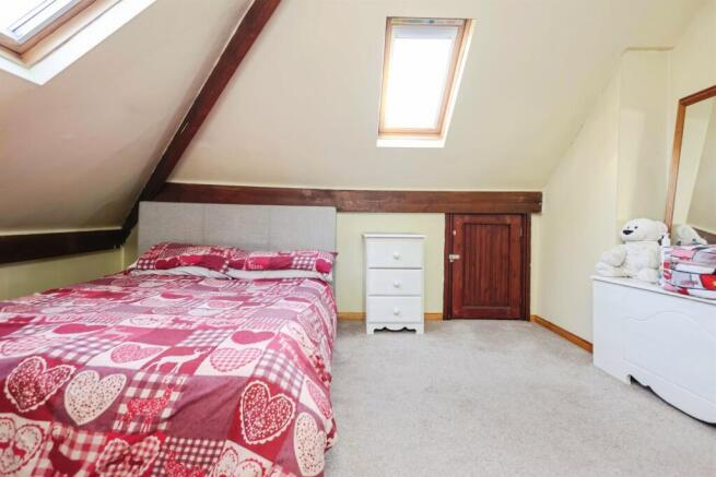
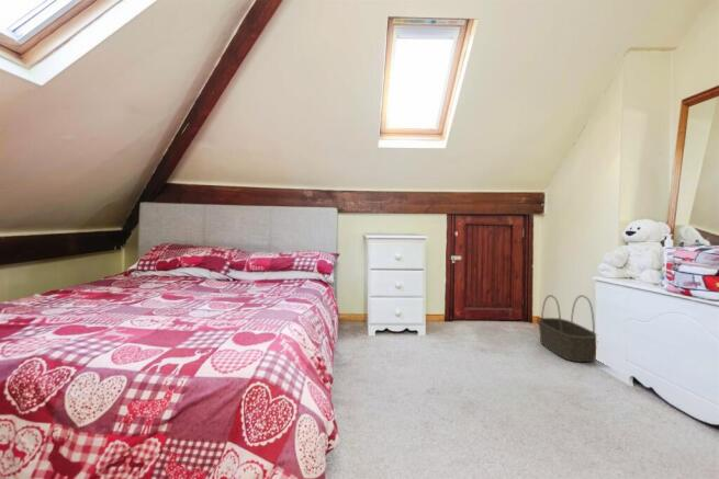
+ basket (565, 322)
